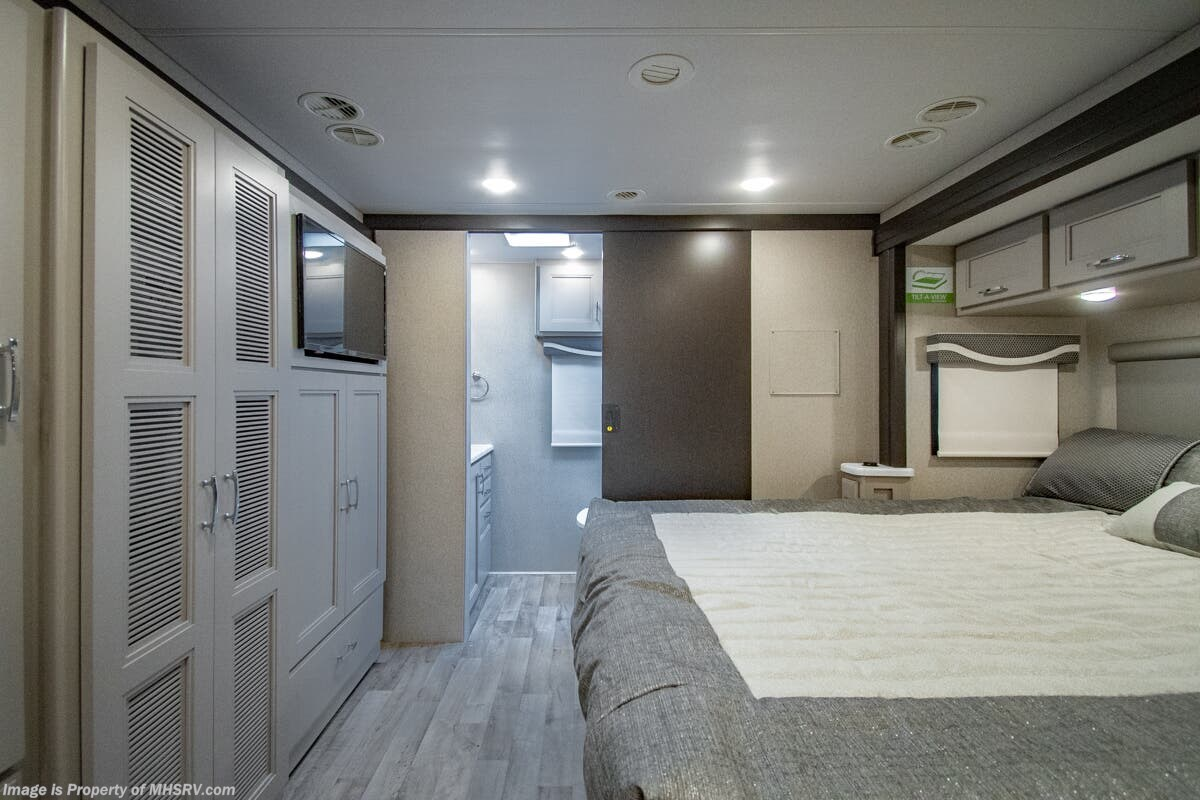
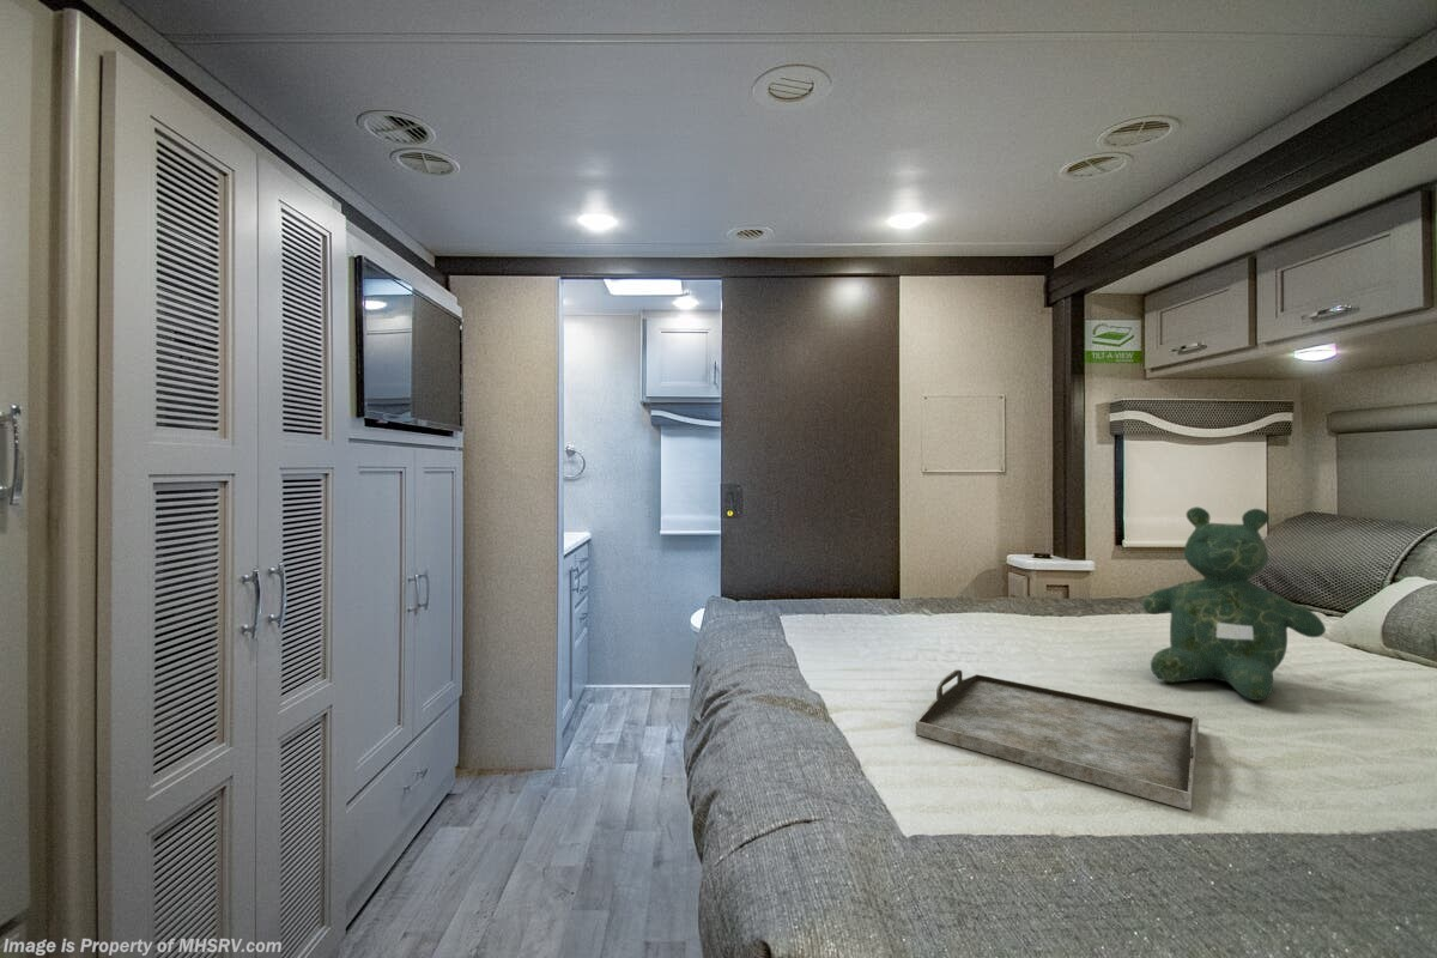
+ serving tray (1057, 714)
+ teddy bear (1219, 595)
